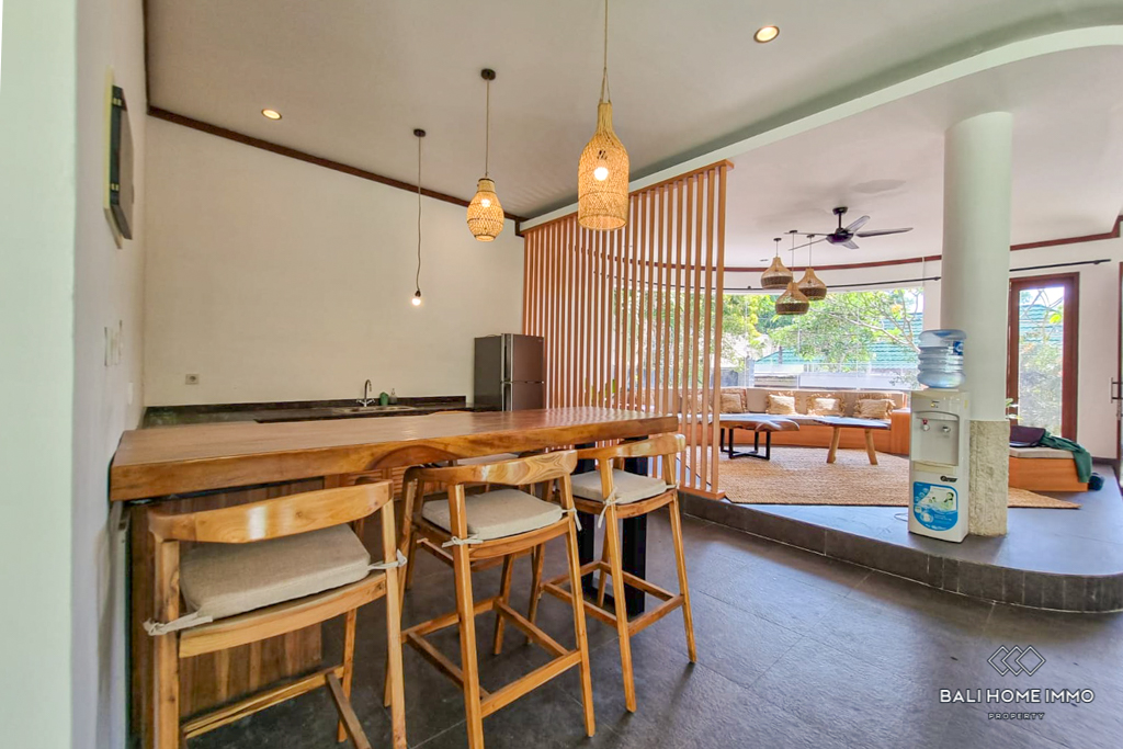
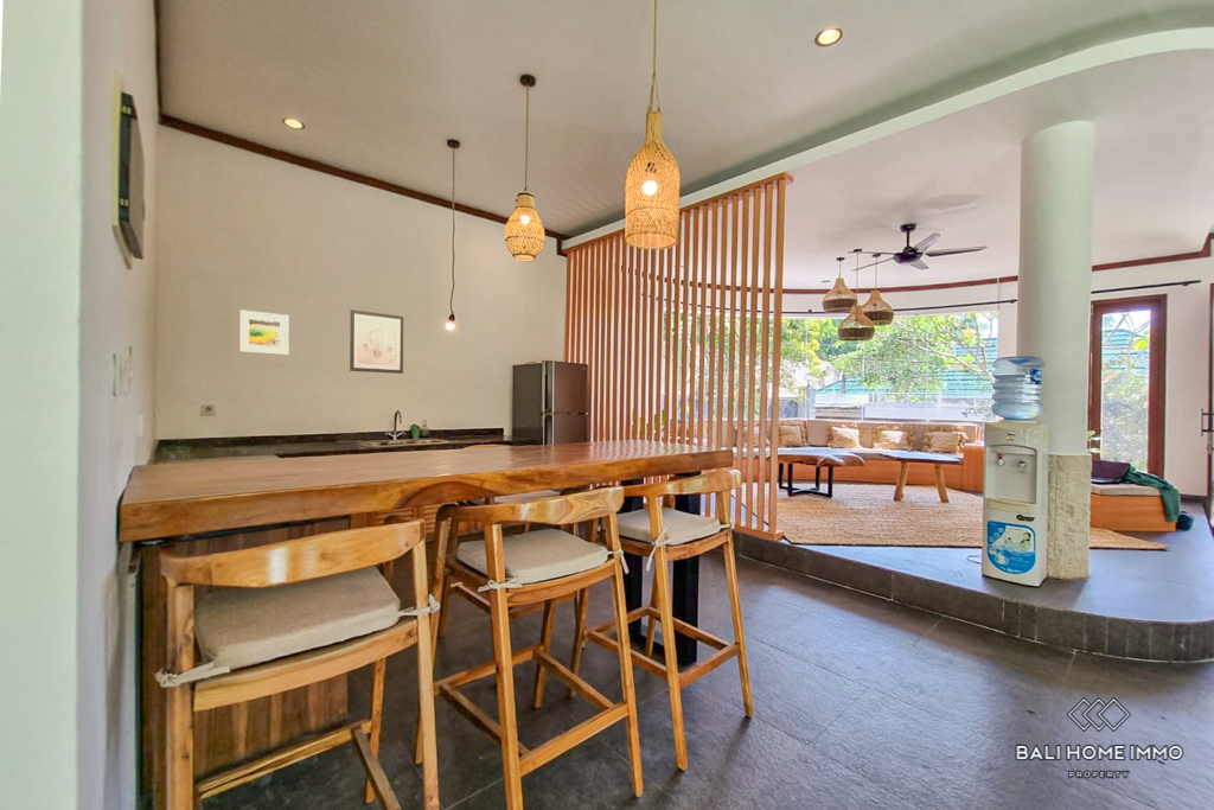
+ wall art (377, 343)
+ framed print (264, 332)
